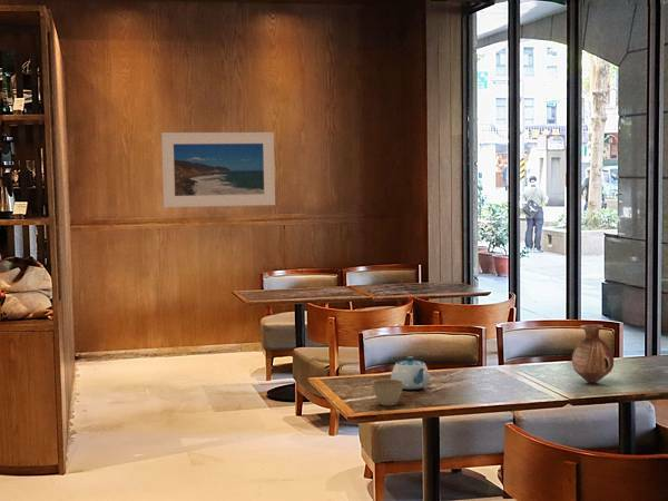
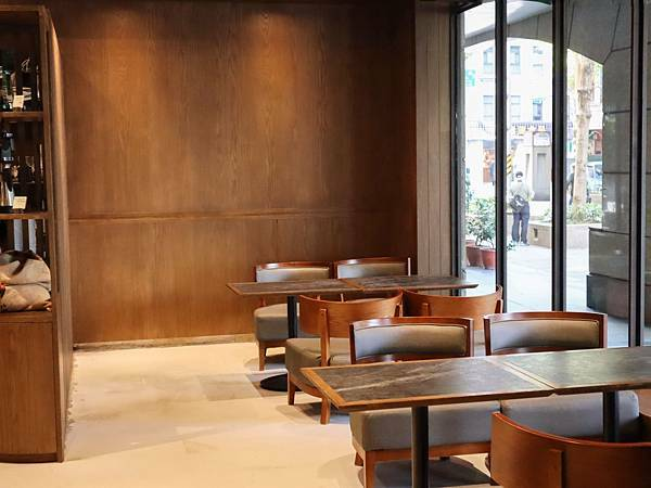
- chinaware (411, 372)
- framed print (218, 169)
- vase (592, 353)
- flower pot (387, 393)
